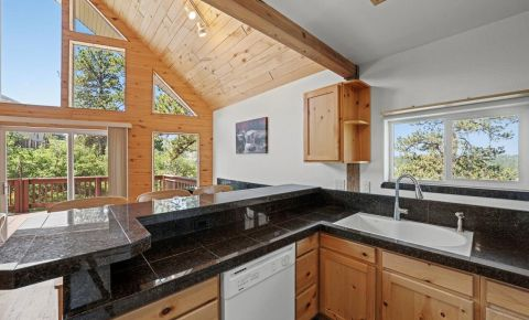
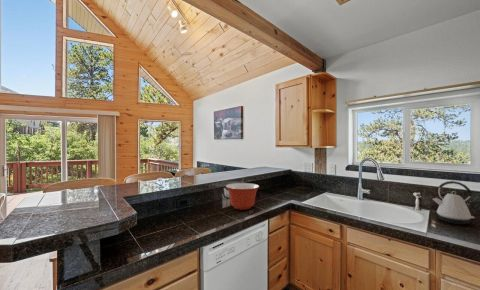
+ mixing bowl (242, 196)
+ kettle (452, 201)
